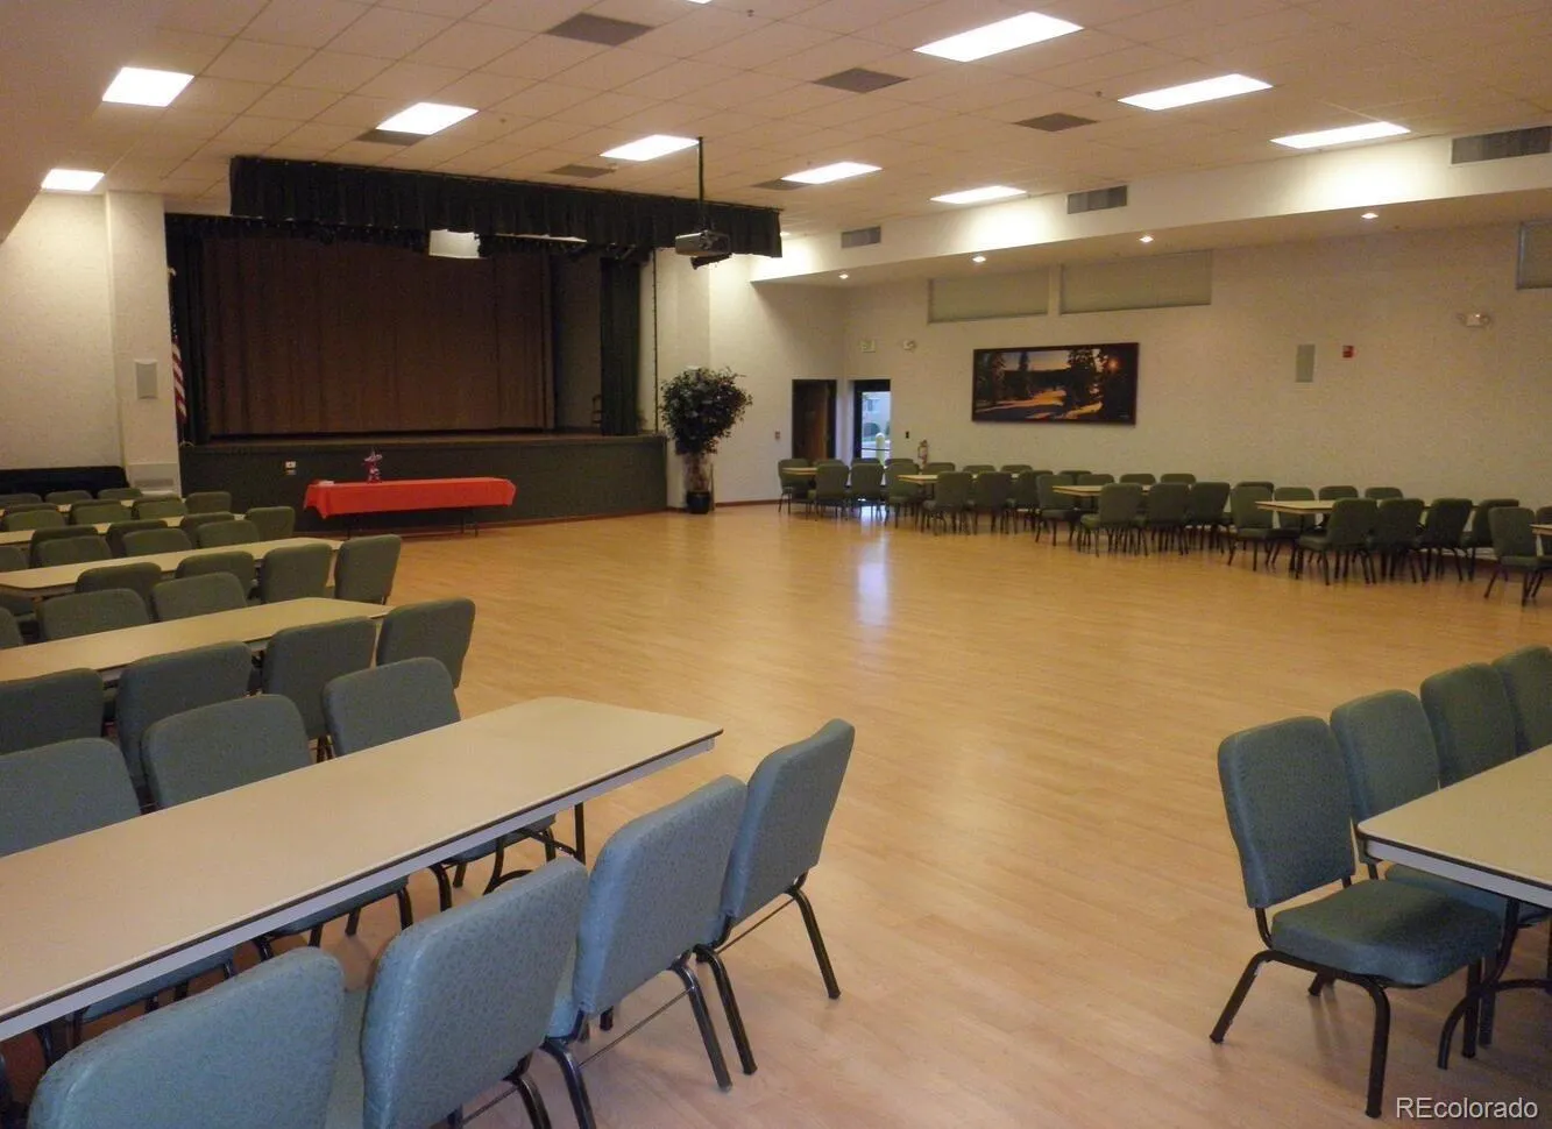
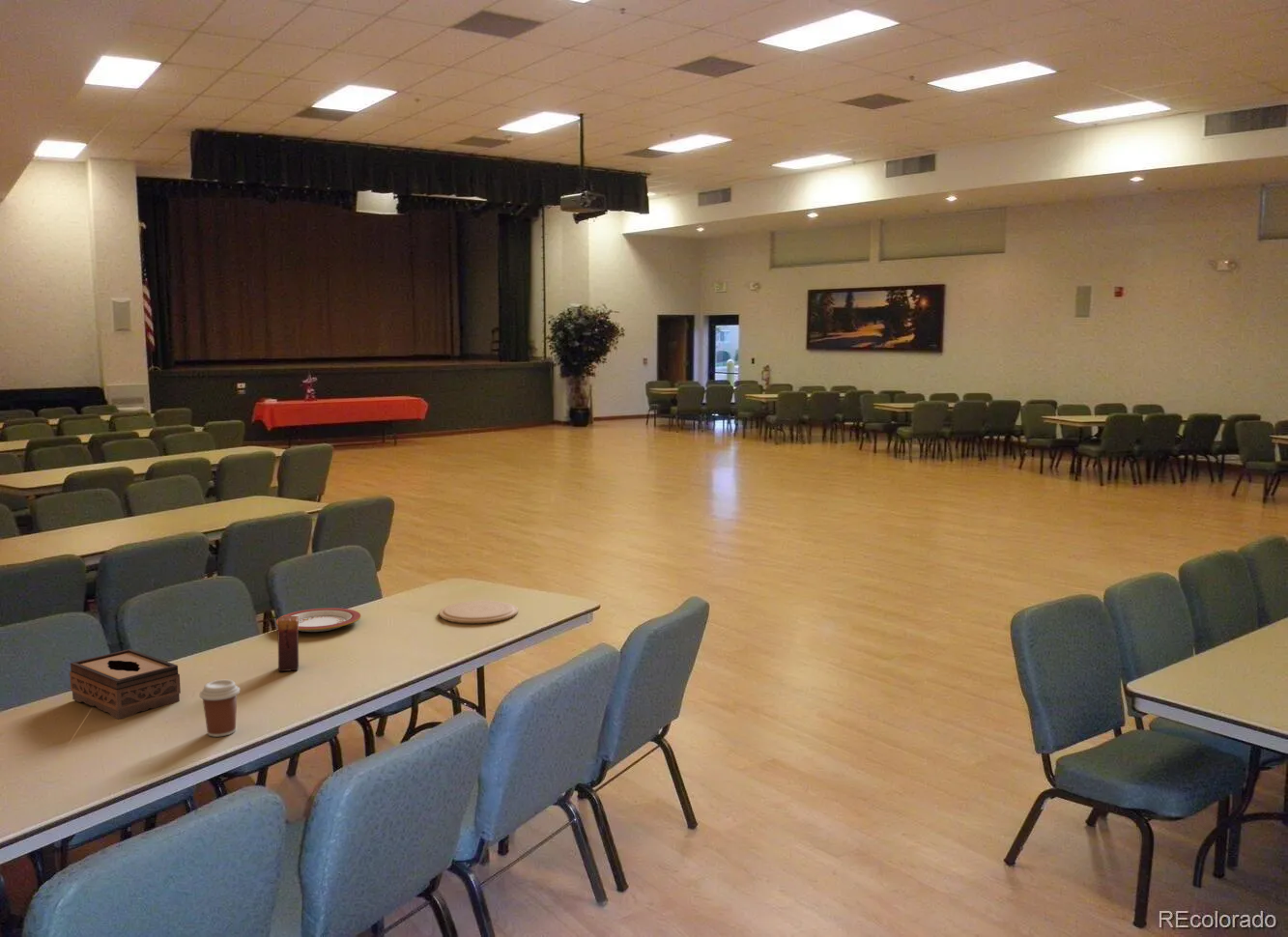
+ coffee cup (220, 707)
+ candle (288, 642)
+ tissue box (125, 682)
+ plate (478, 610)
+ plate (319, 621)
